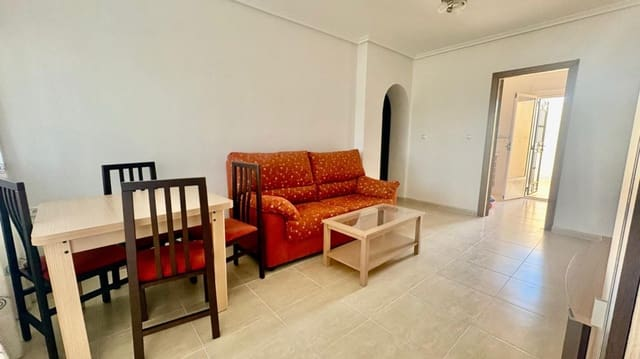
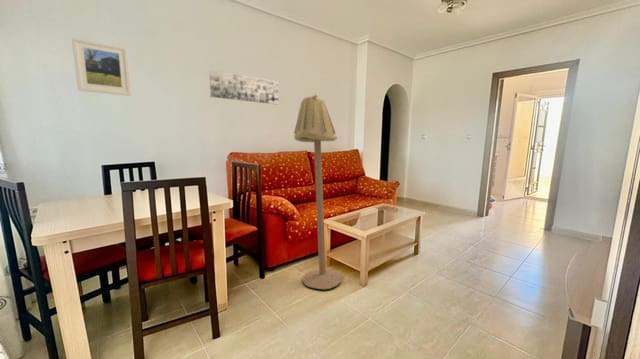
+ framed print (103, 68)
+ floor lamp (316, 190)
+ wall art (246, 88)
